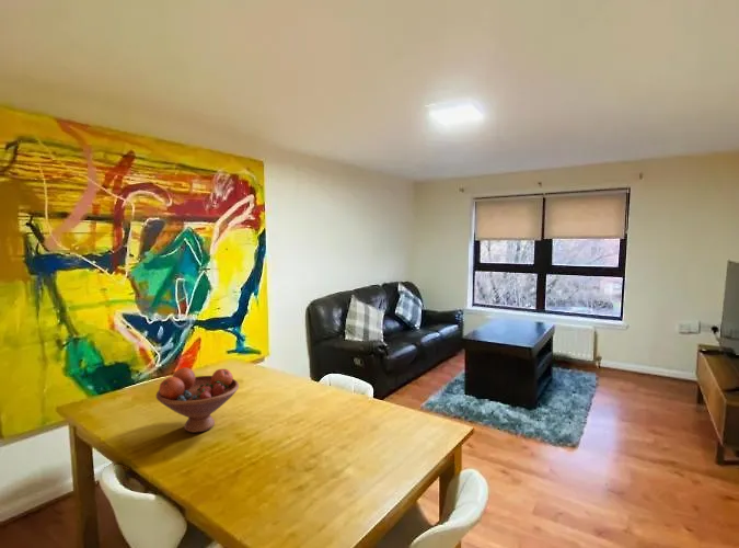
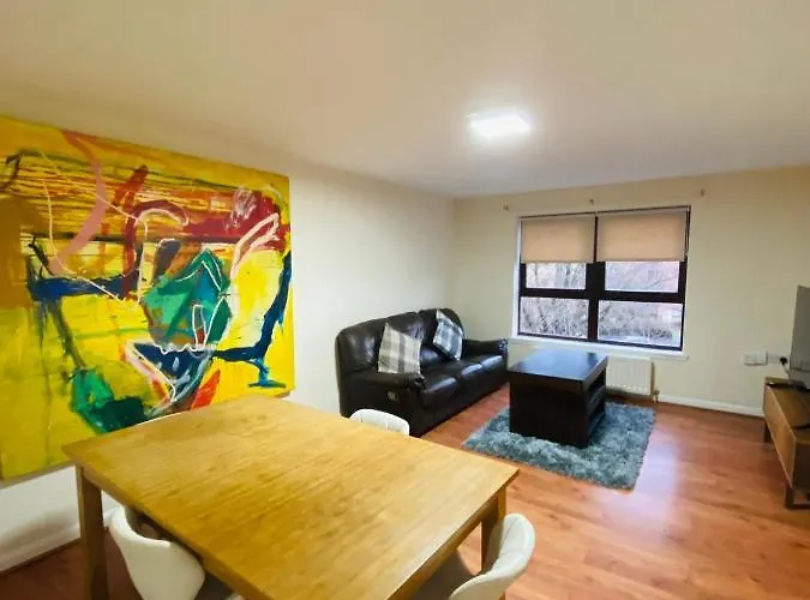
- fruit bowl (198, 399)
